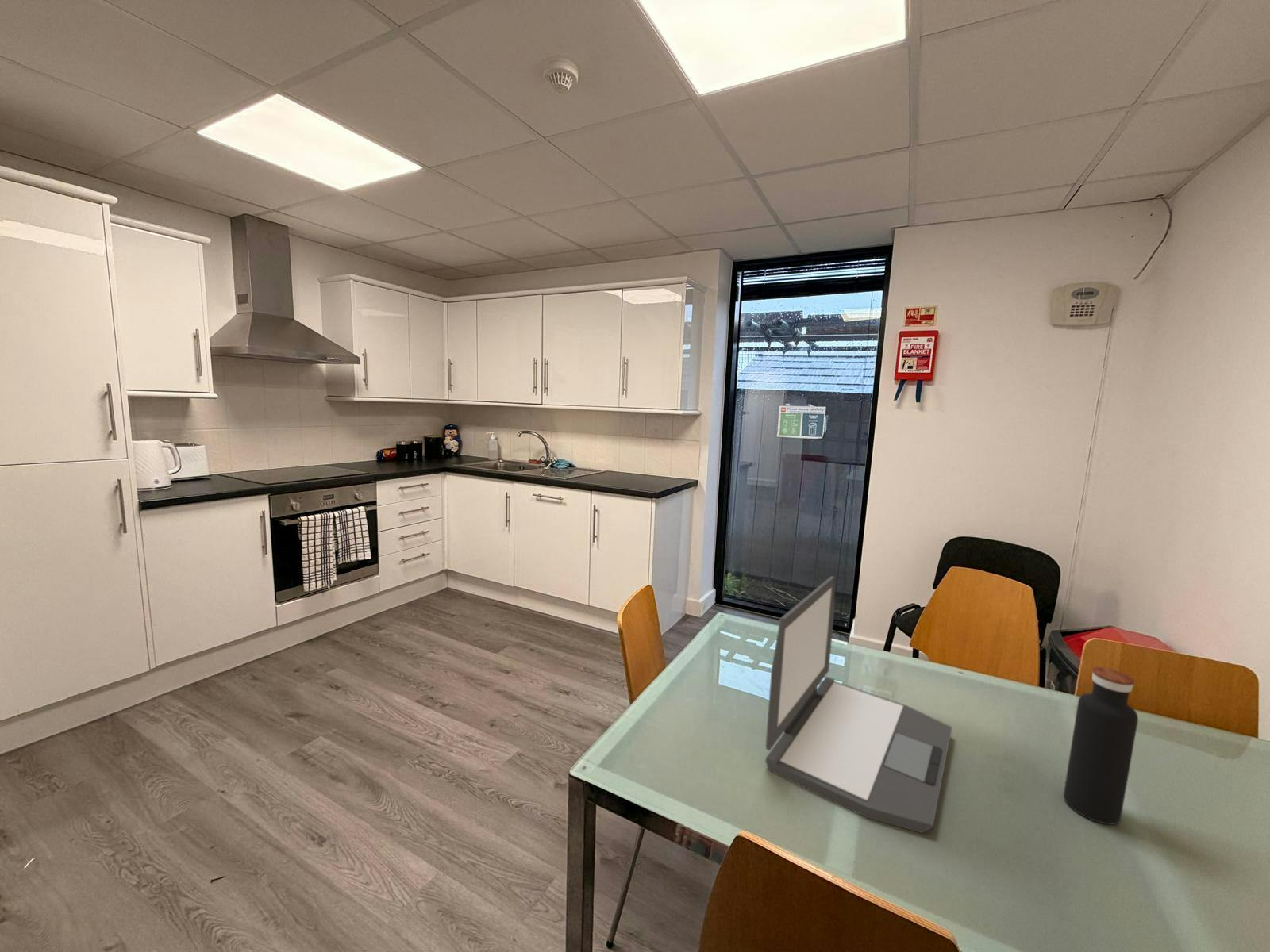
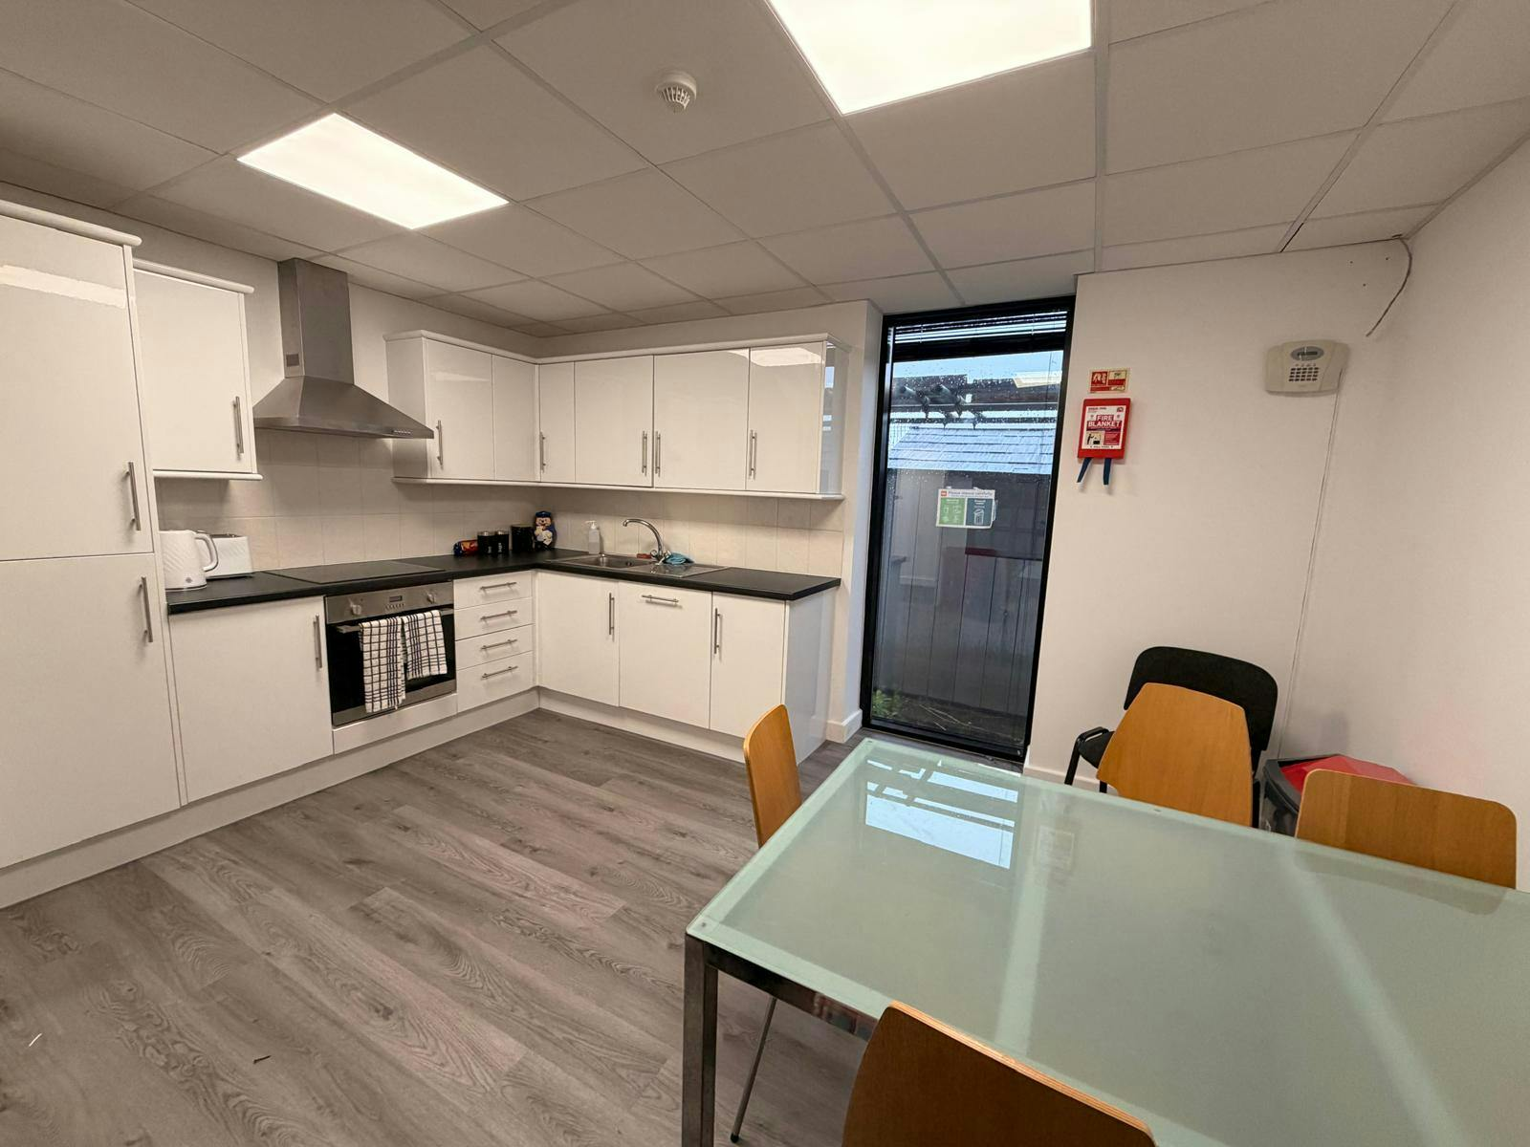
- water bottle (1102, 743)
- laptop (866, 692)
